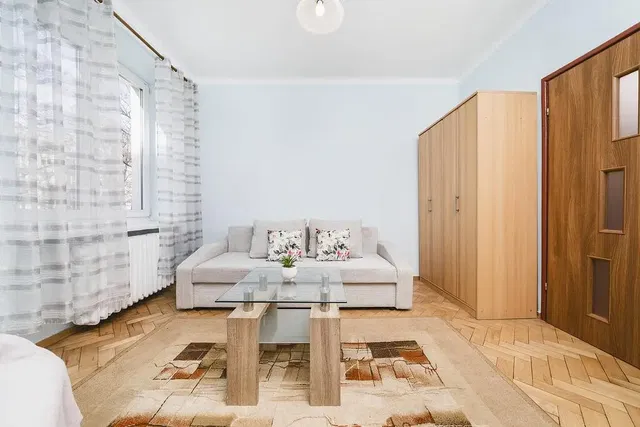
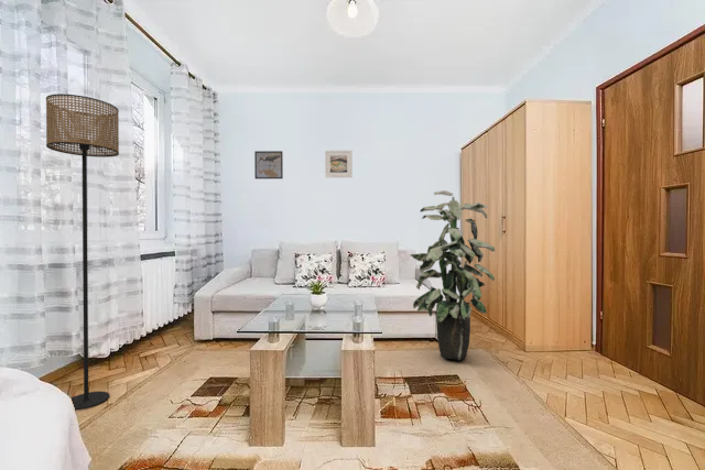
+ floor lamp (85, 253)
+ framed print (269, 164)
+ indoor plant (449, 273)
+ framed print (338, 164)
